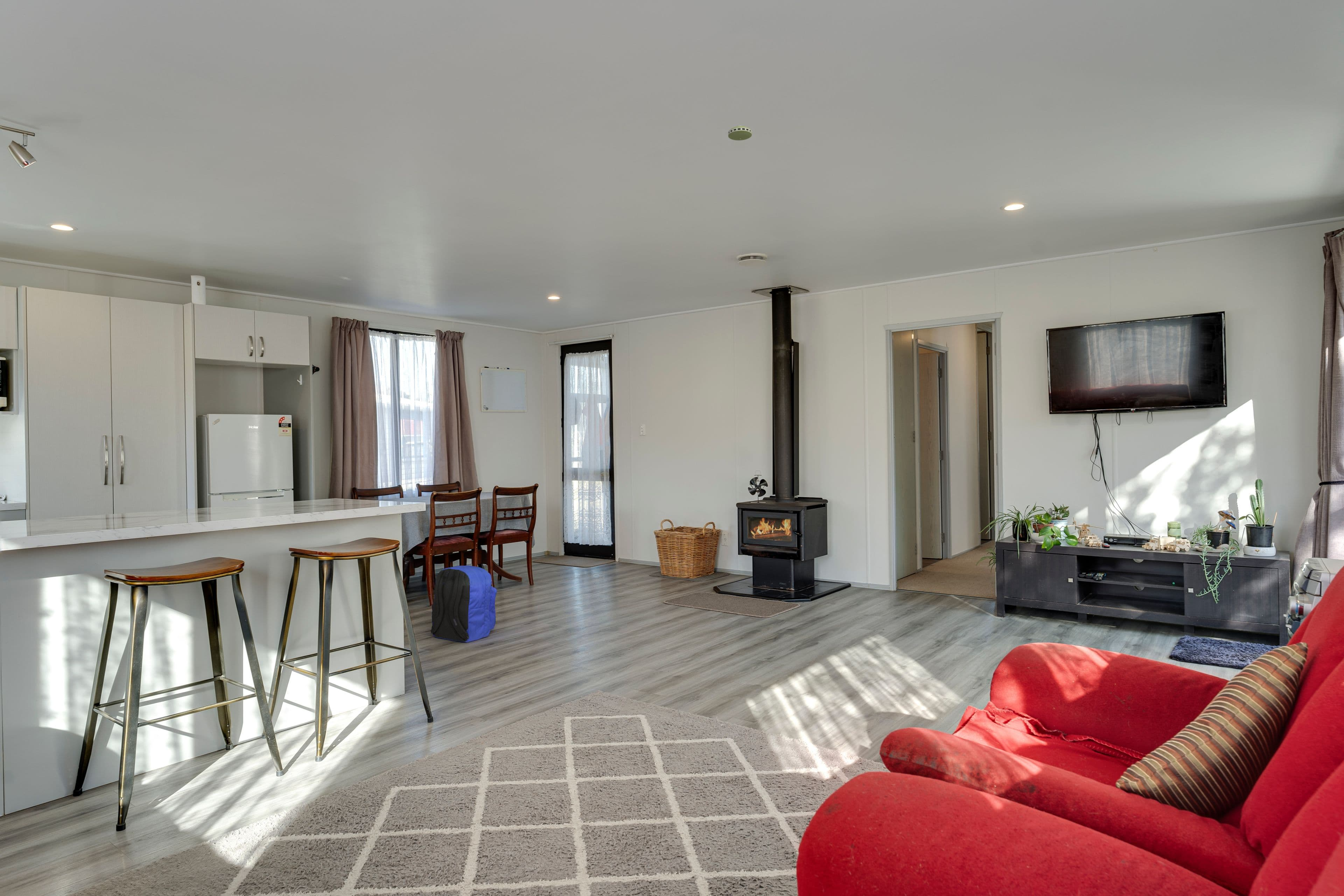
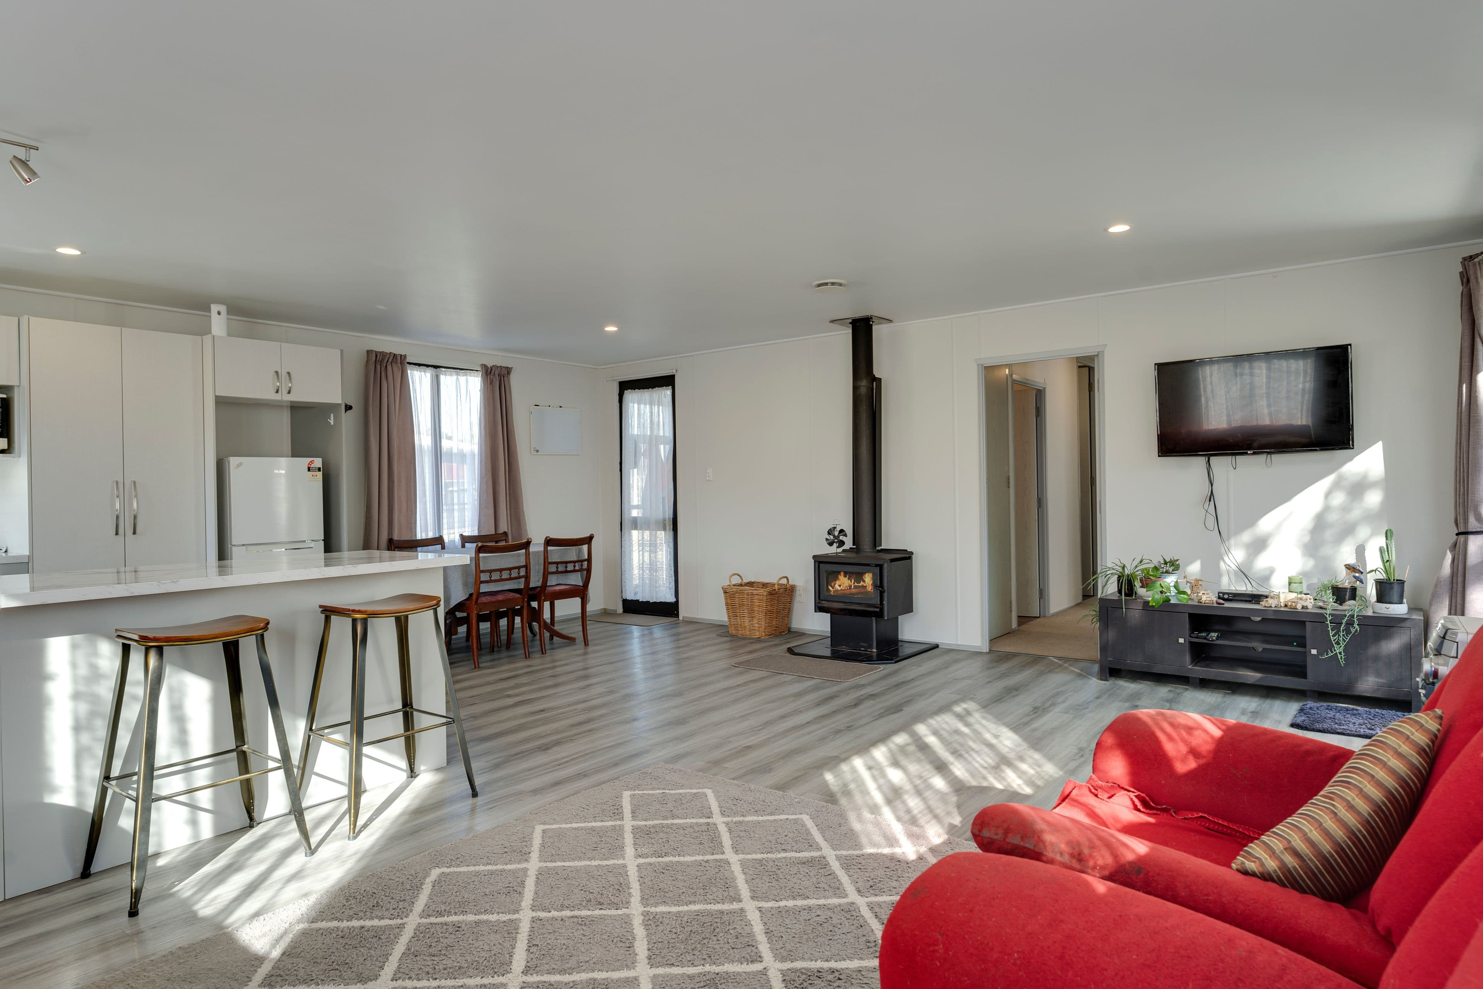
- smoke detector (740, 133)
- backpack (465, 600)
